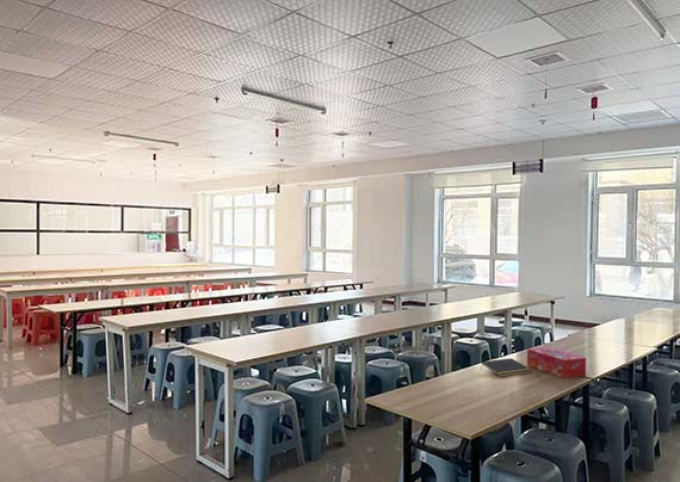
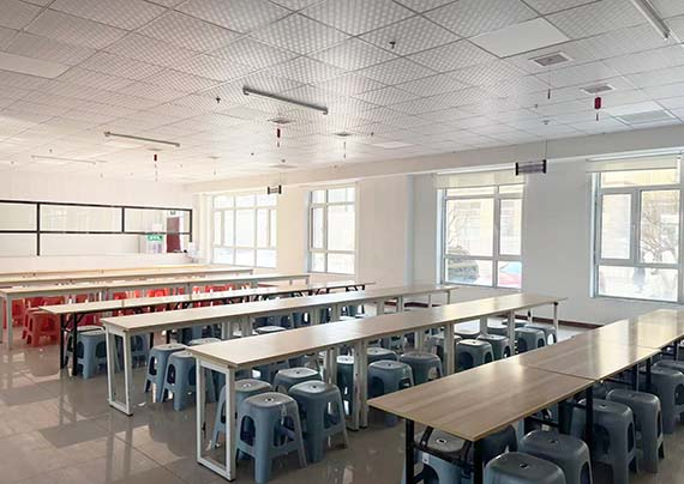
- notepad (506, 366)
- tissue box (555, 362)
